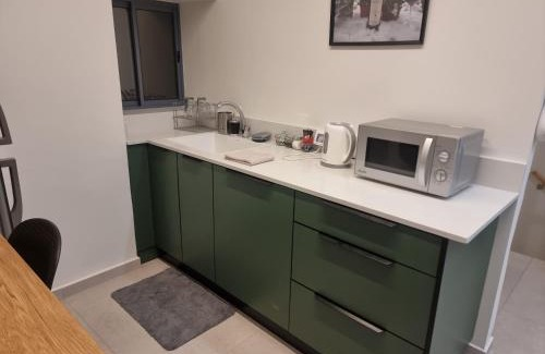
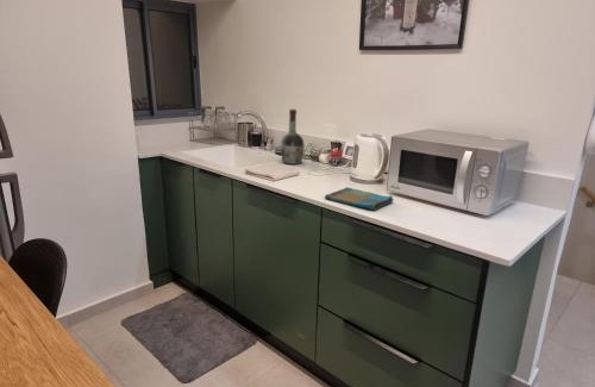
+ dish towel (358, 196)
+ cognac bottle (292, 136)
